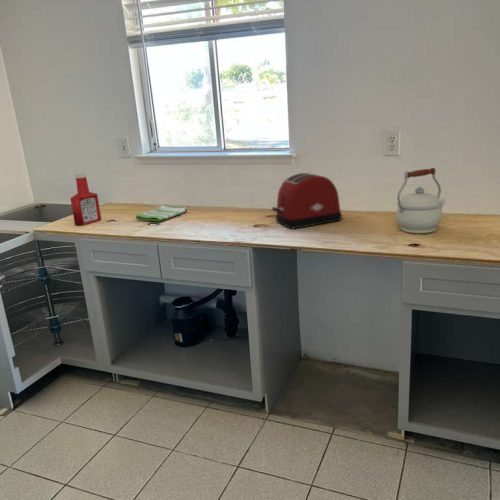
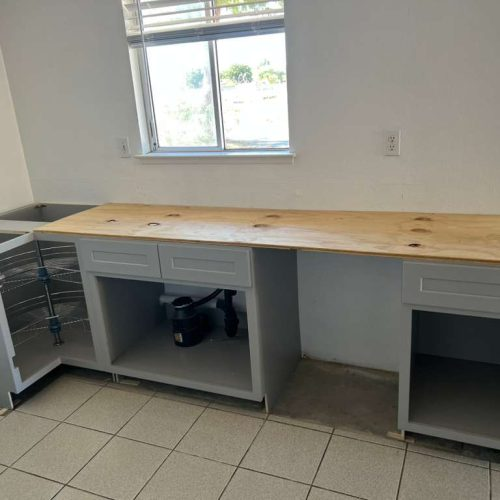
- toaster (307, 197)
- soap bottle (84, 198)
- kettle (422, 199)
- dish towel (162, 212)
